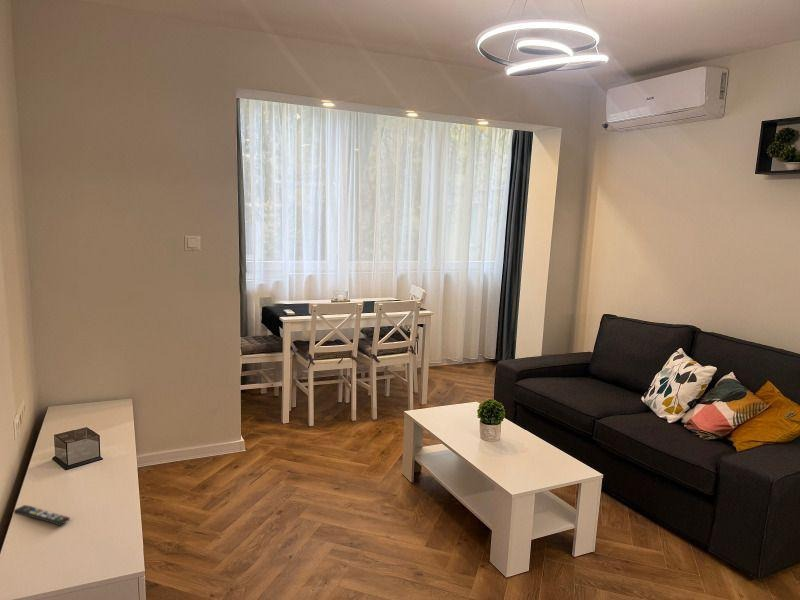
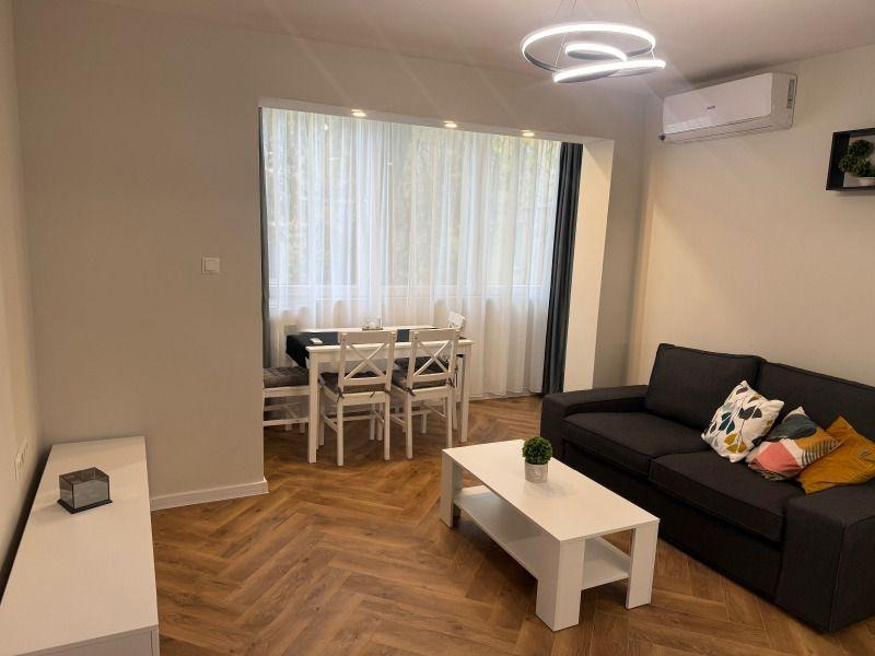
- remote control (41, 515)
